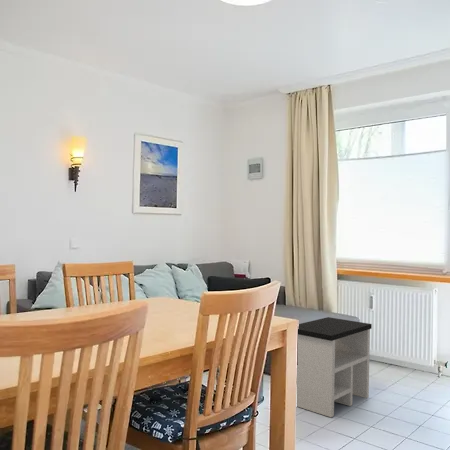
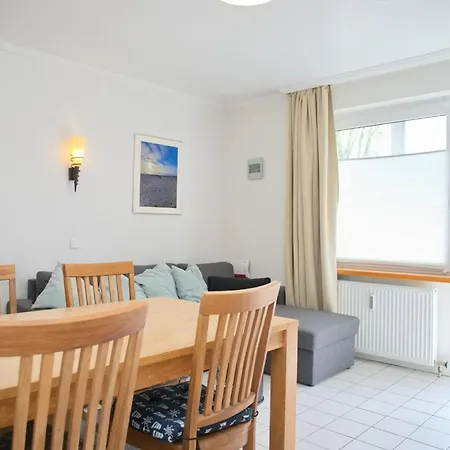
- side table (329, 362)
